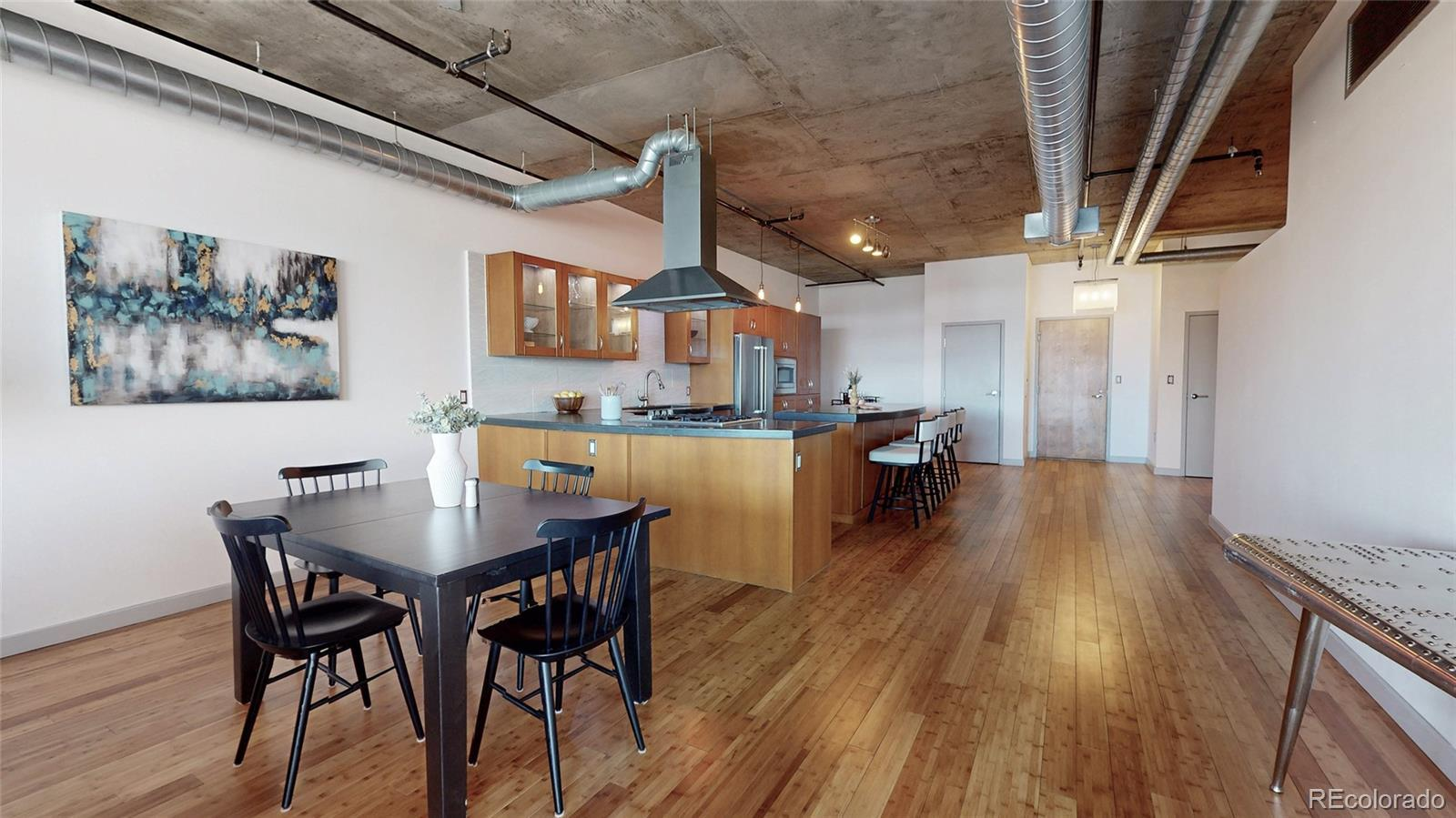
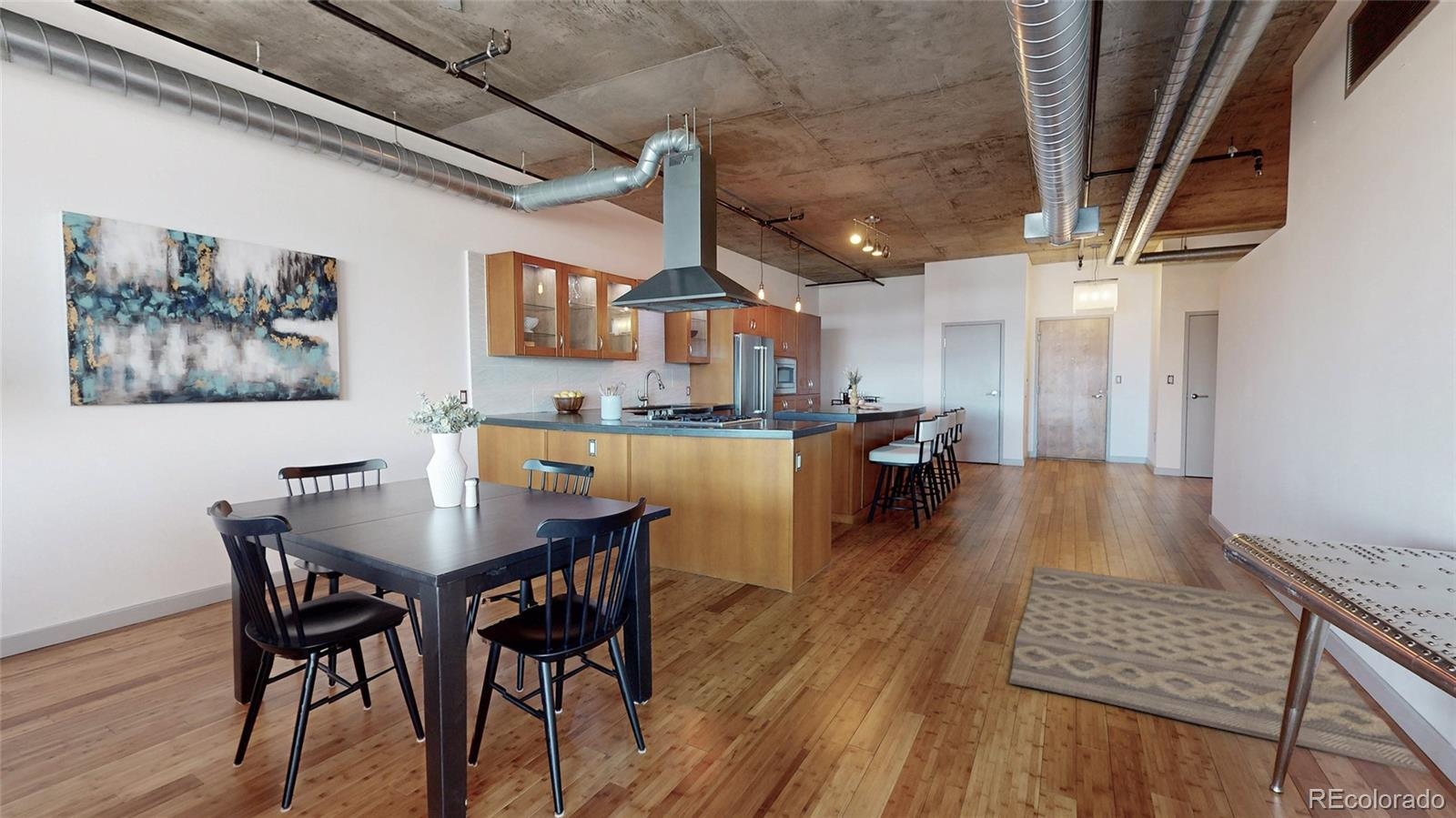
+ rug (1159, 631)
